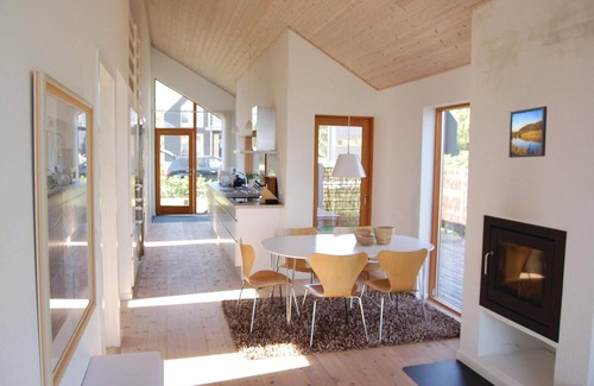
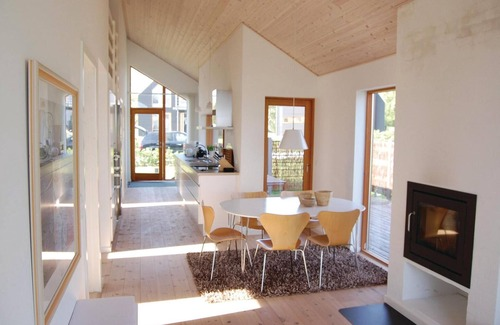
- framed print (526, 133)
